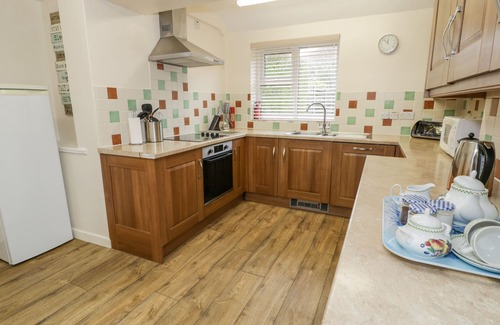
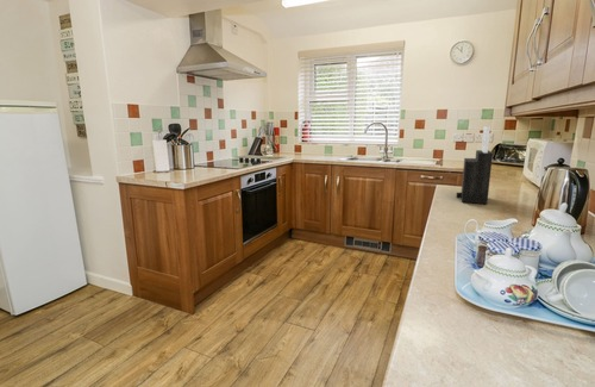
+ knife block (474, 163)
